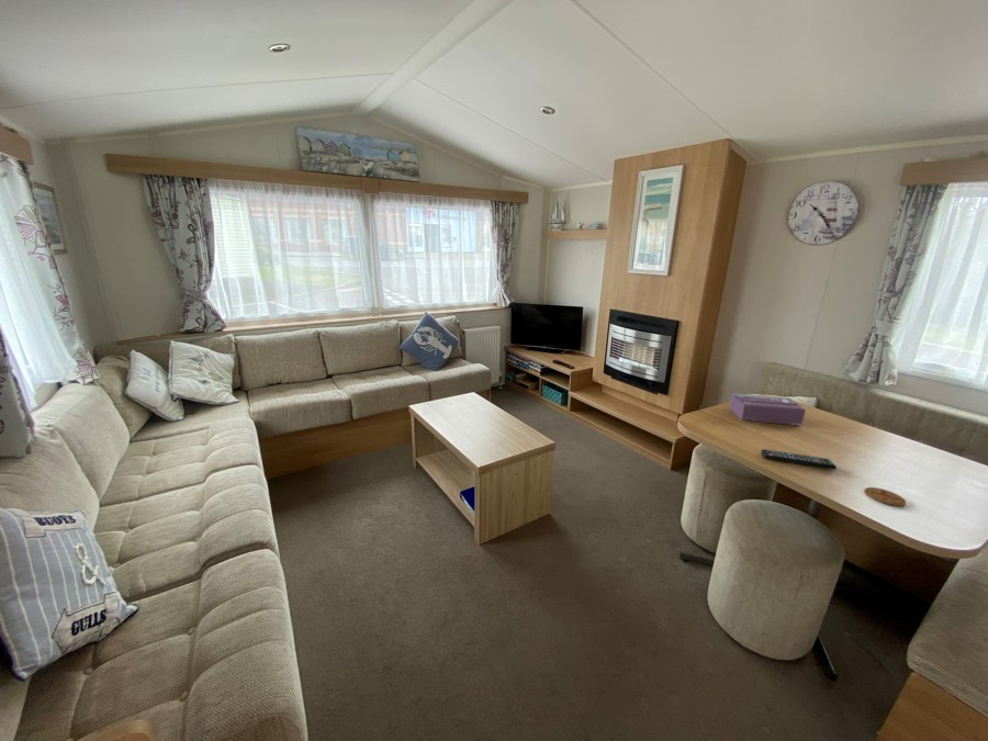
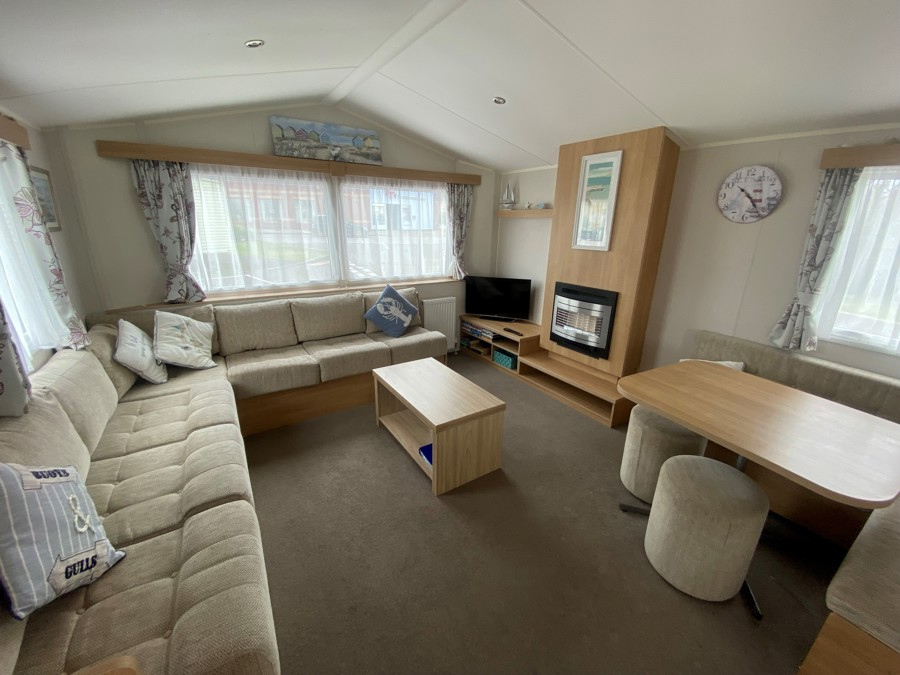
- remote control (797, 459)
- coaster (884, 496)
- tissue box (765, 408)
